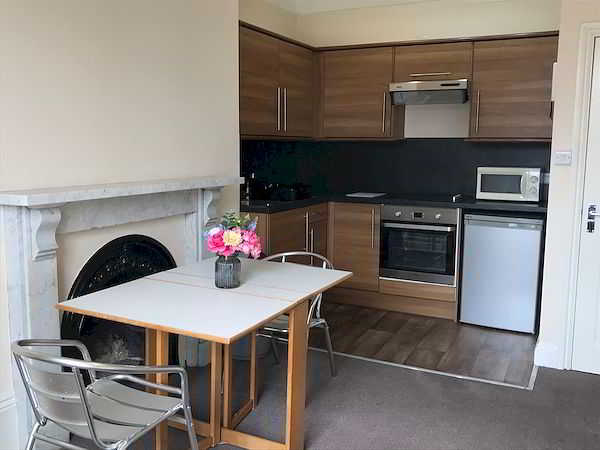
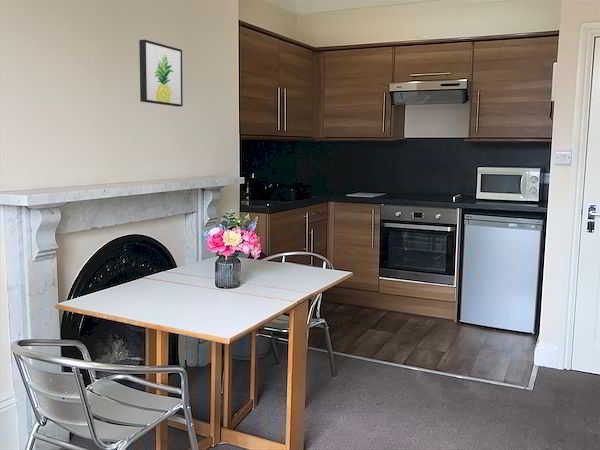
+ wall art (162, 74)
